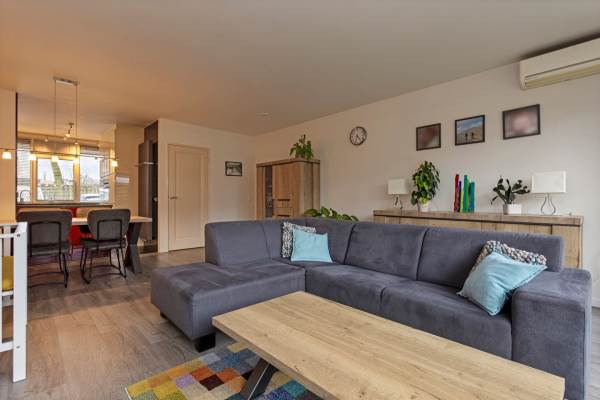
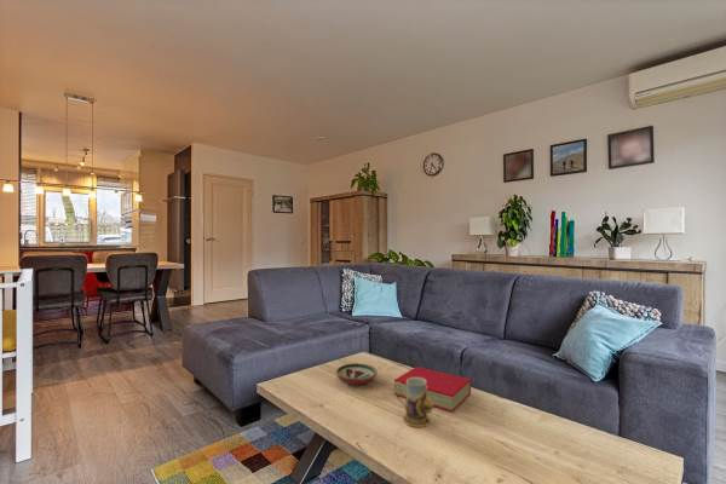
+ decorative bowl (356, 375)
+ mug (413, 399)
+ book (432, 386)
